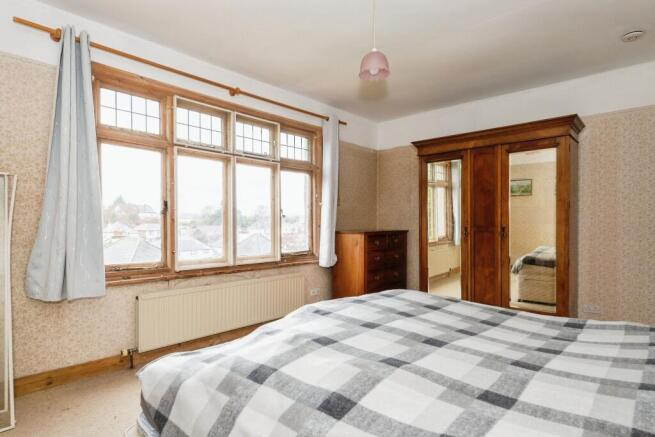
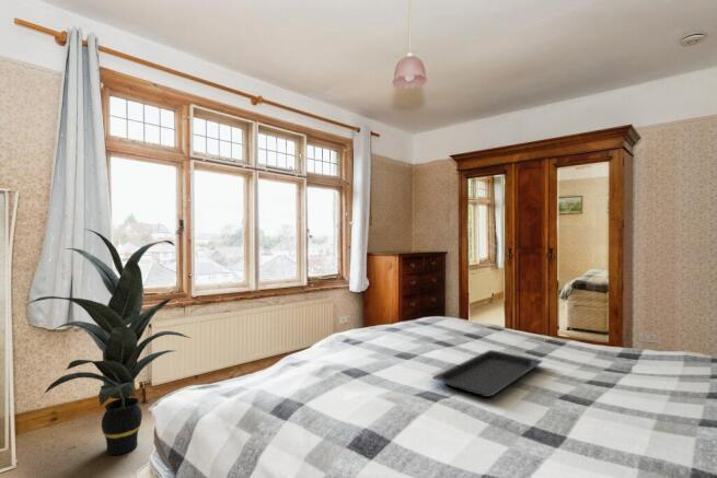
+ indoor plant (112, 338)
+ serving tray (490, 372)
